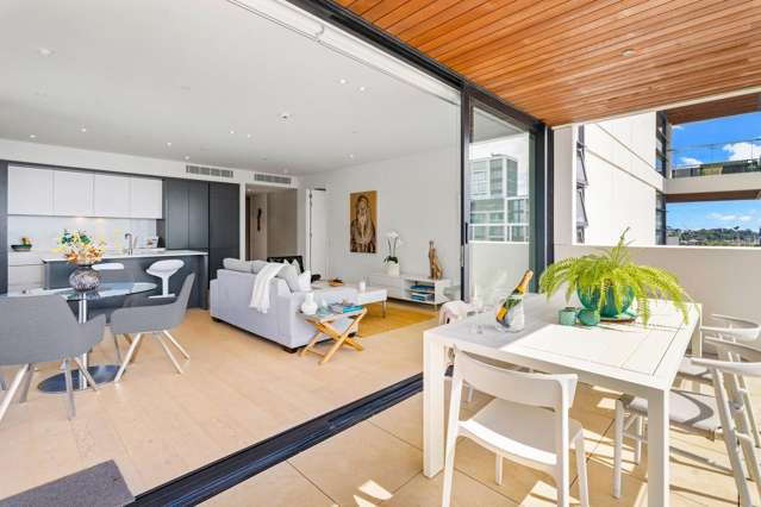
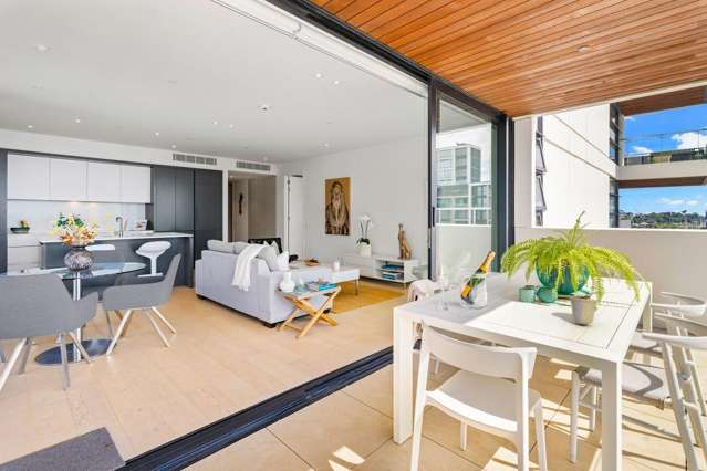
+ cup (583, 310)
